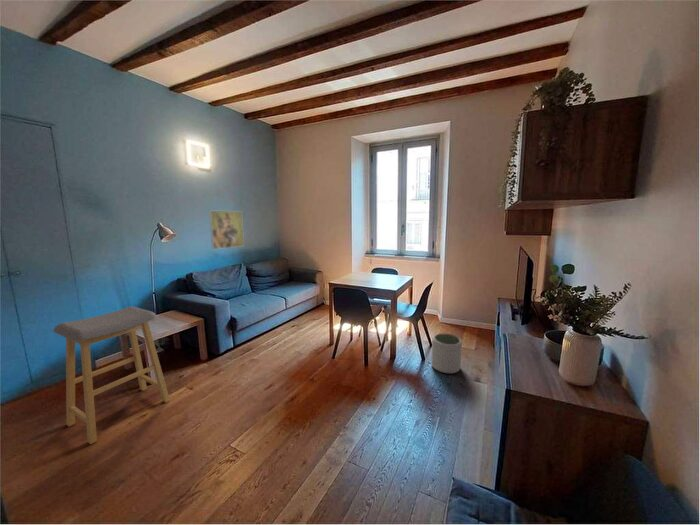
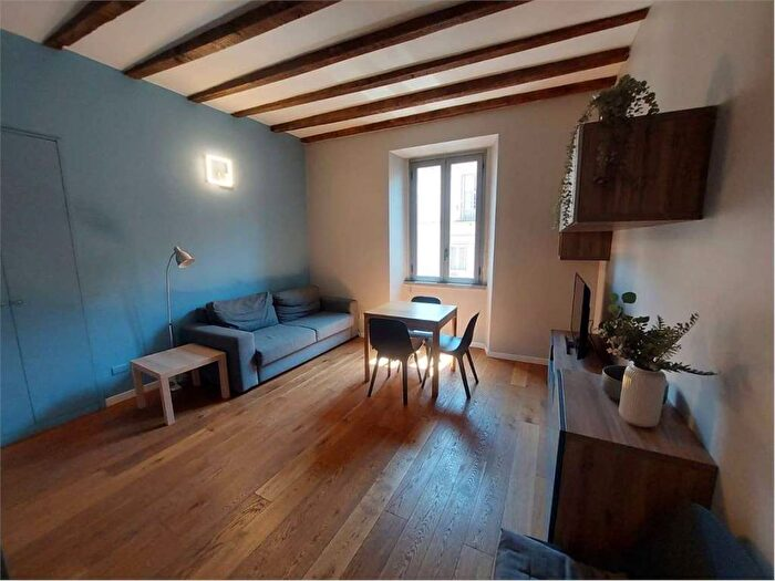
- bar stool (114, 365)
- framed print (227, 229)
- plant pot (446, 352)
